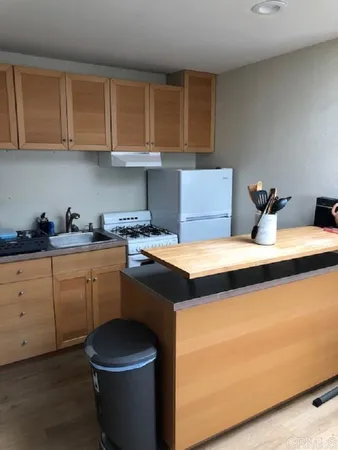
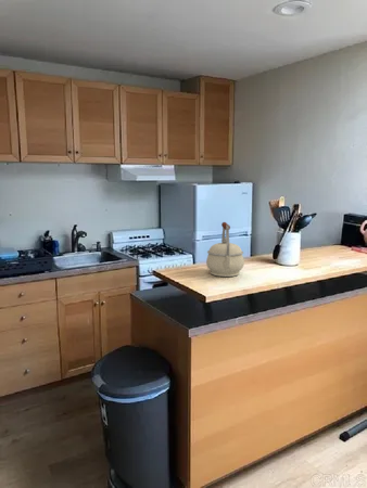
+ kettle (225, 248)
